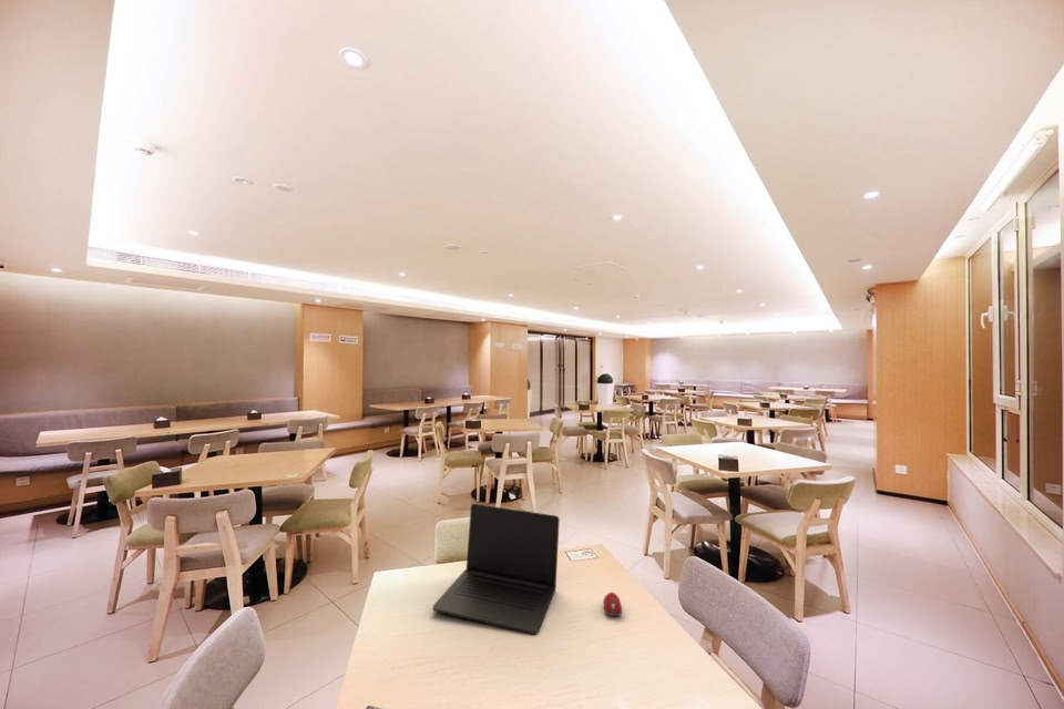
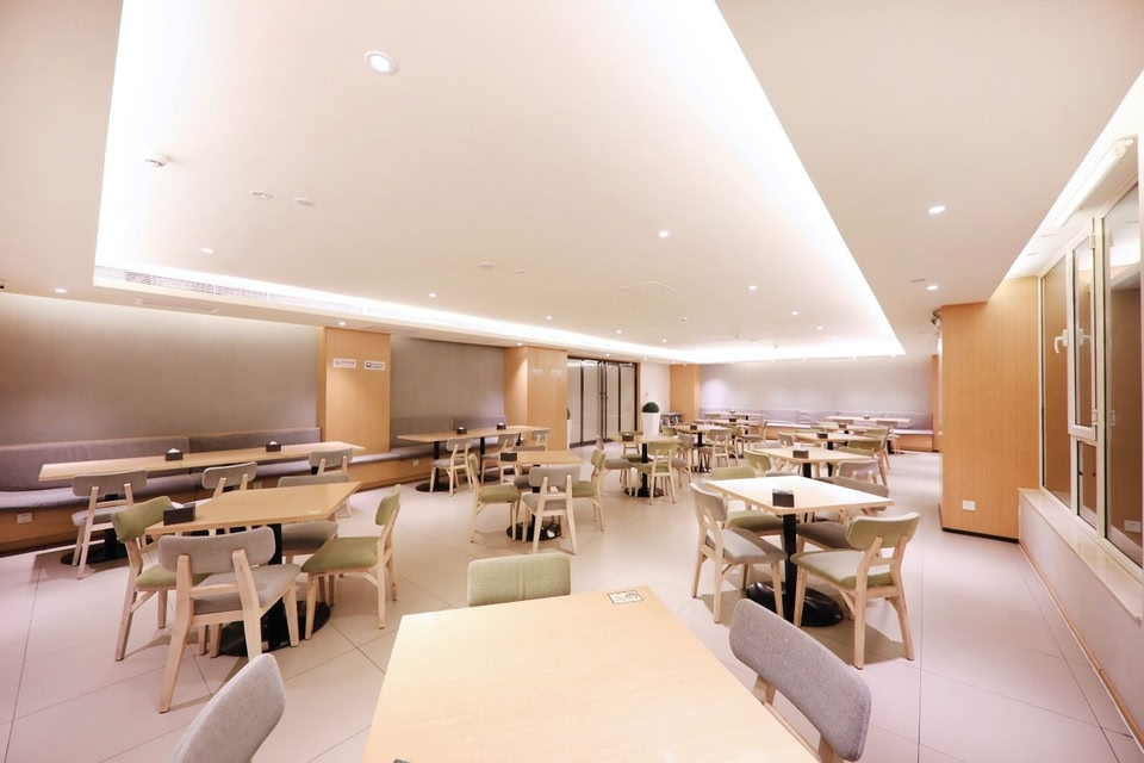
- laptop (499, 561)
- computer mouse (612, 603)
